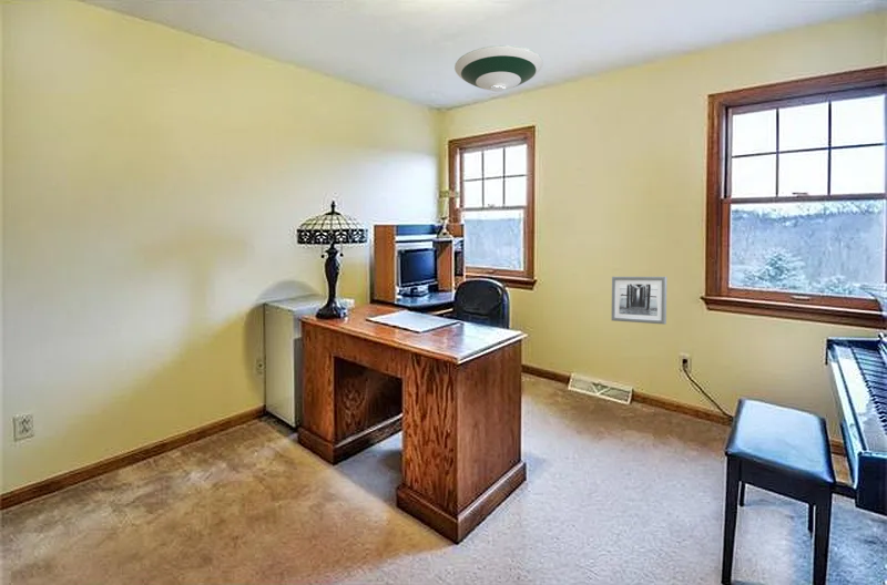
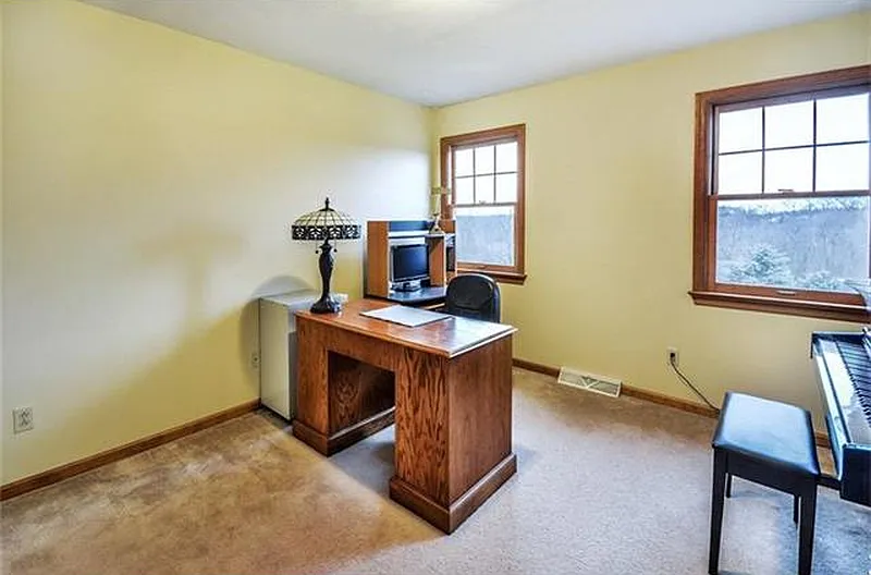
- wall art (638, 299)
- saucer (498, 78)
